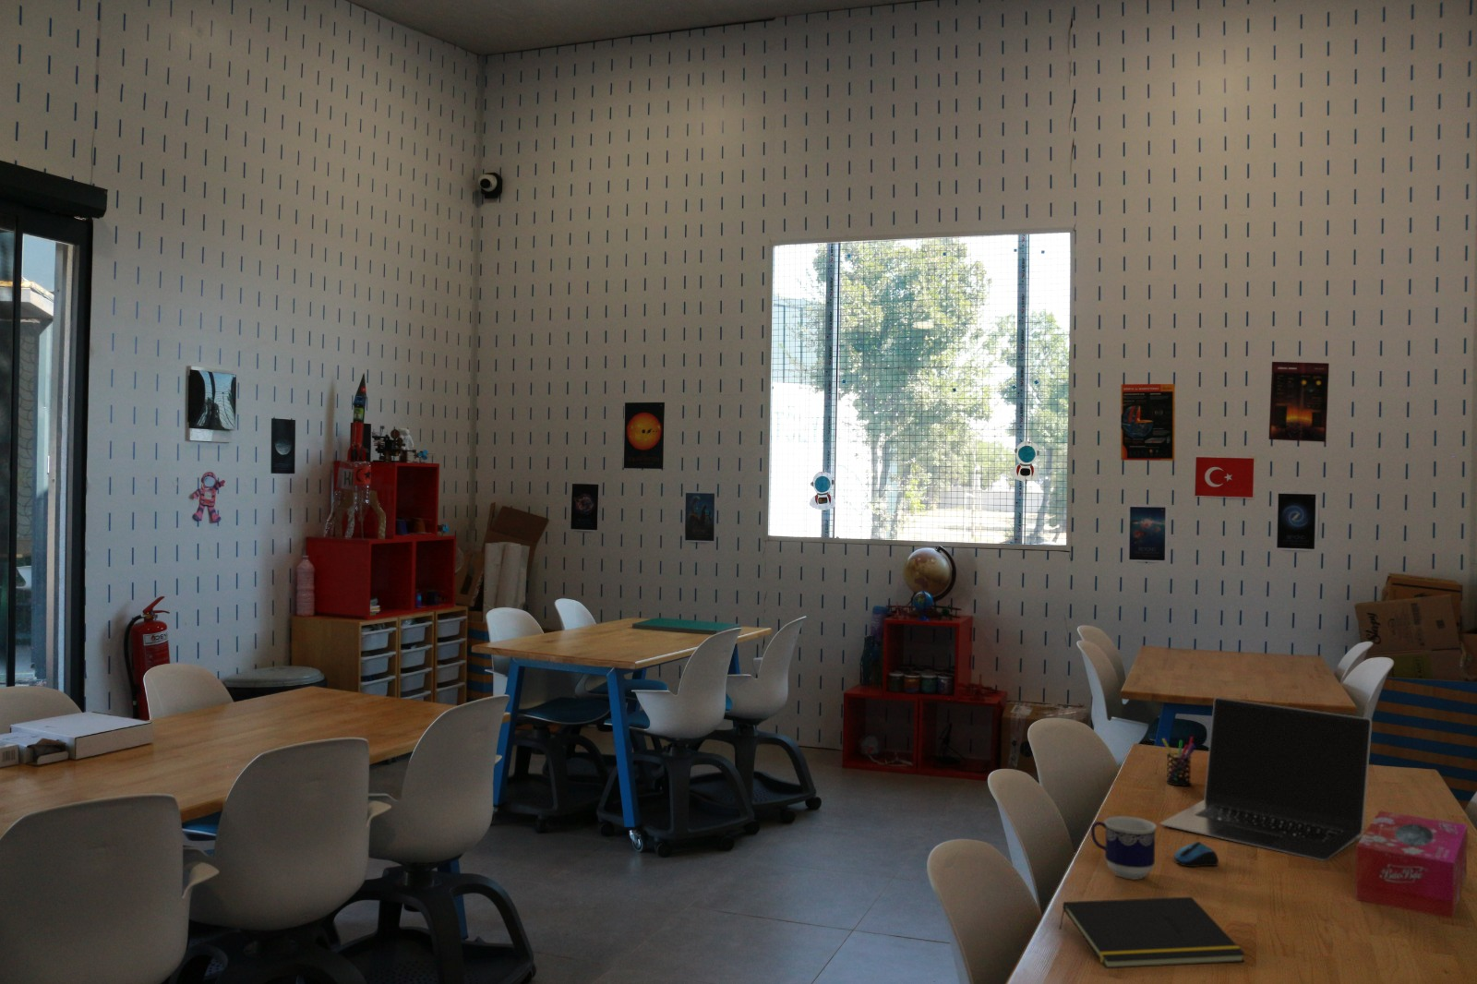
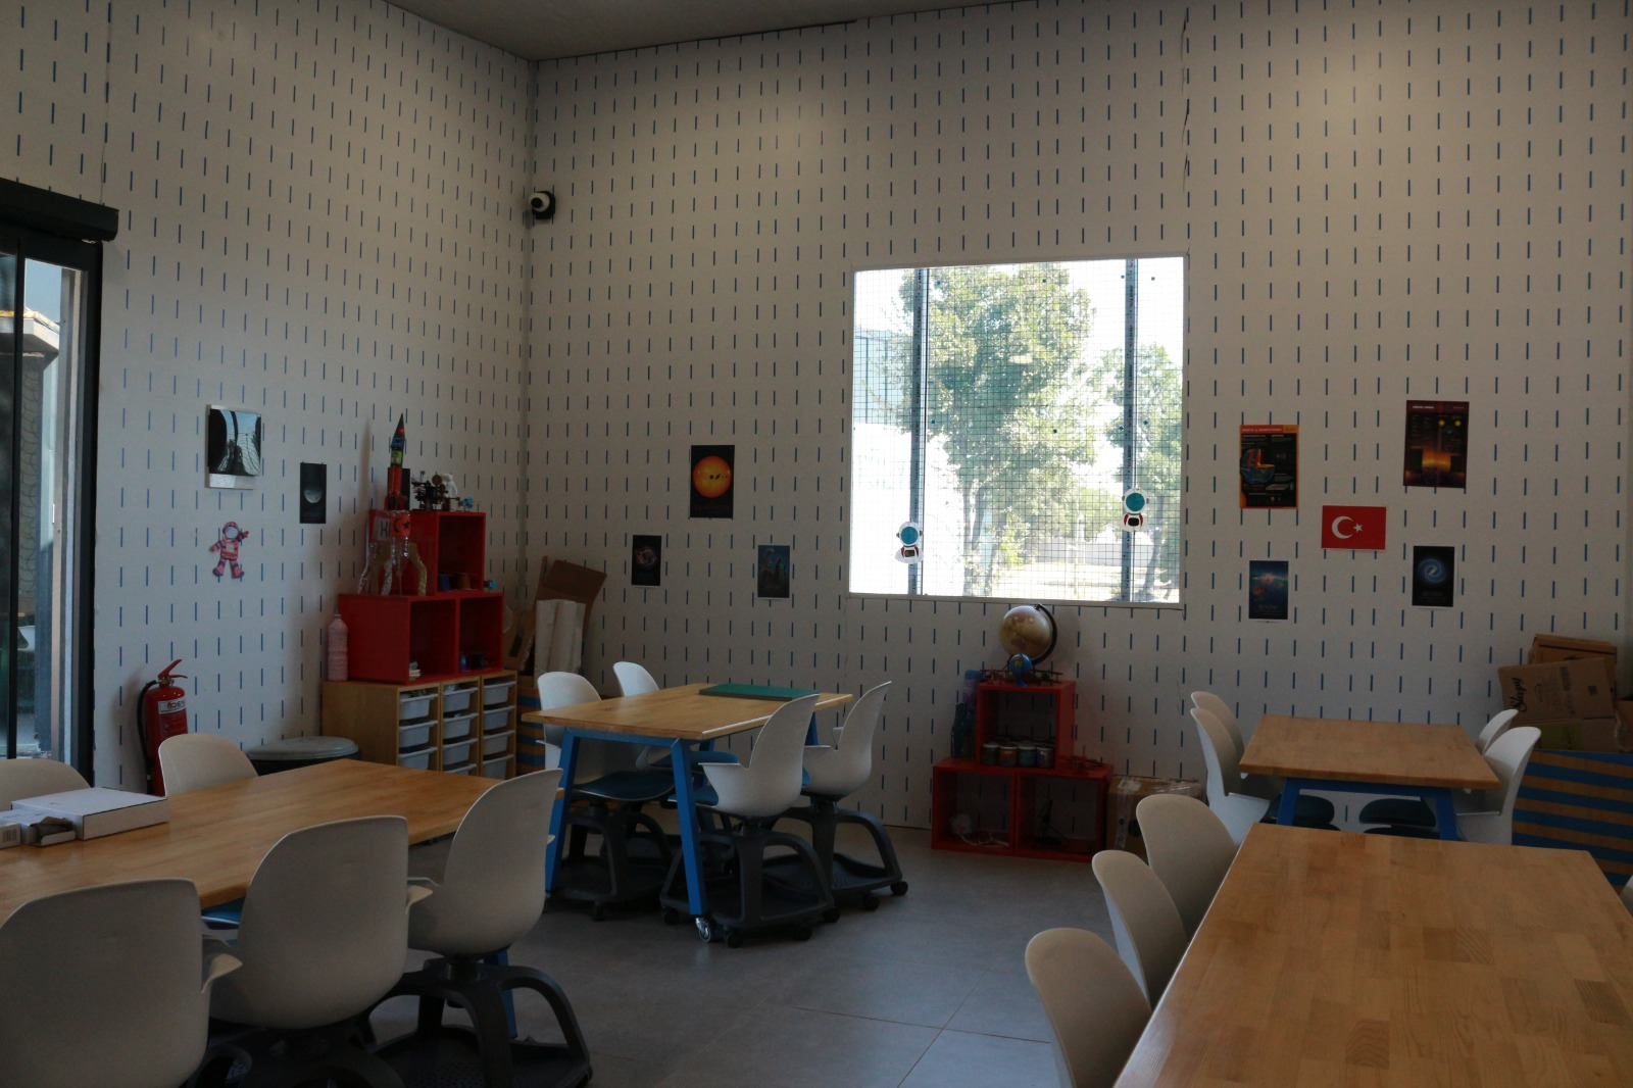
- laptop (1265, 772)
- pen holder (1179, 759)
- tissue box (1413, 860)
- cup (1121, 848)
- notepad (1150, 930)
- computer mouse (1196, 852)
